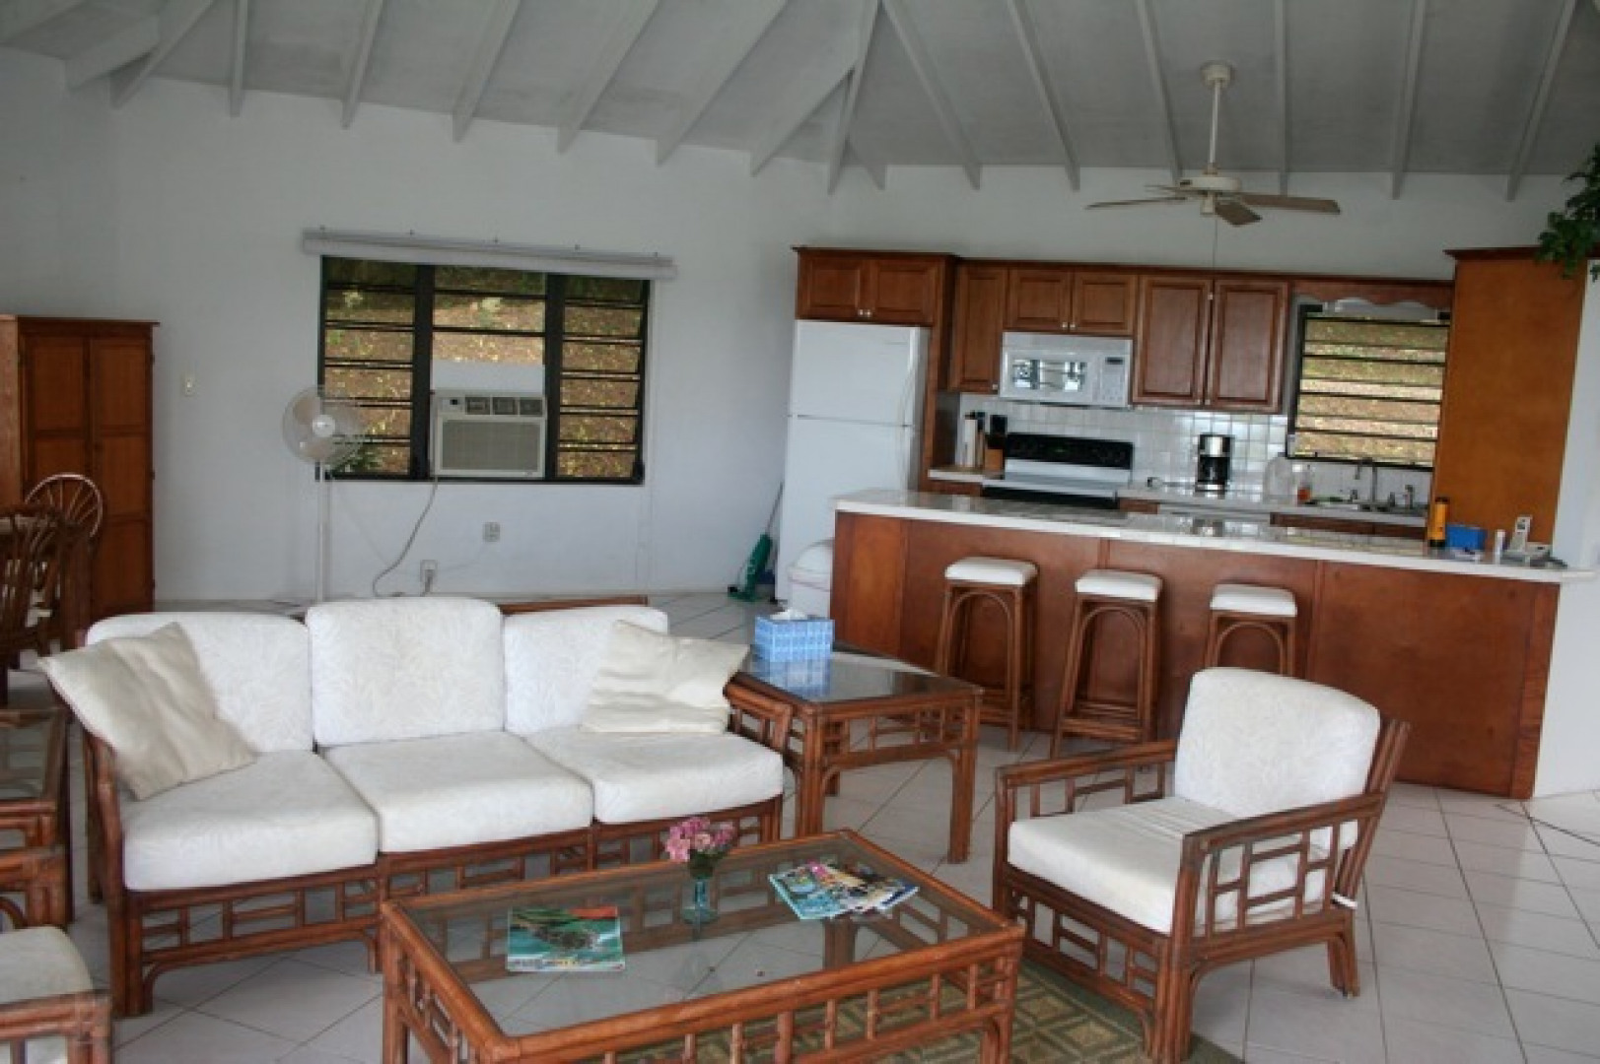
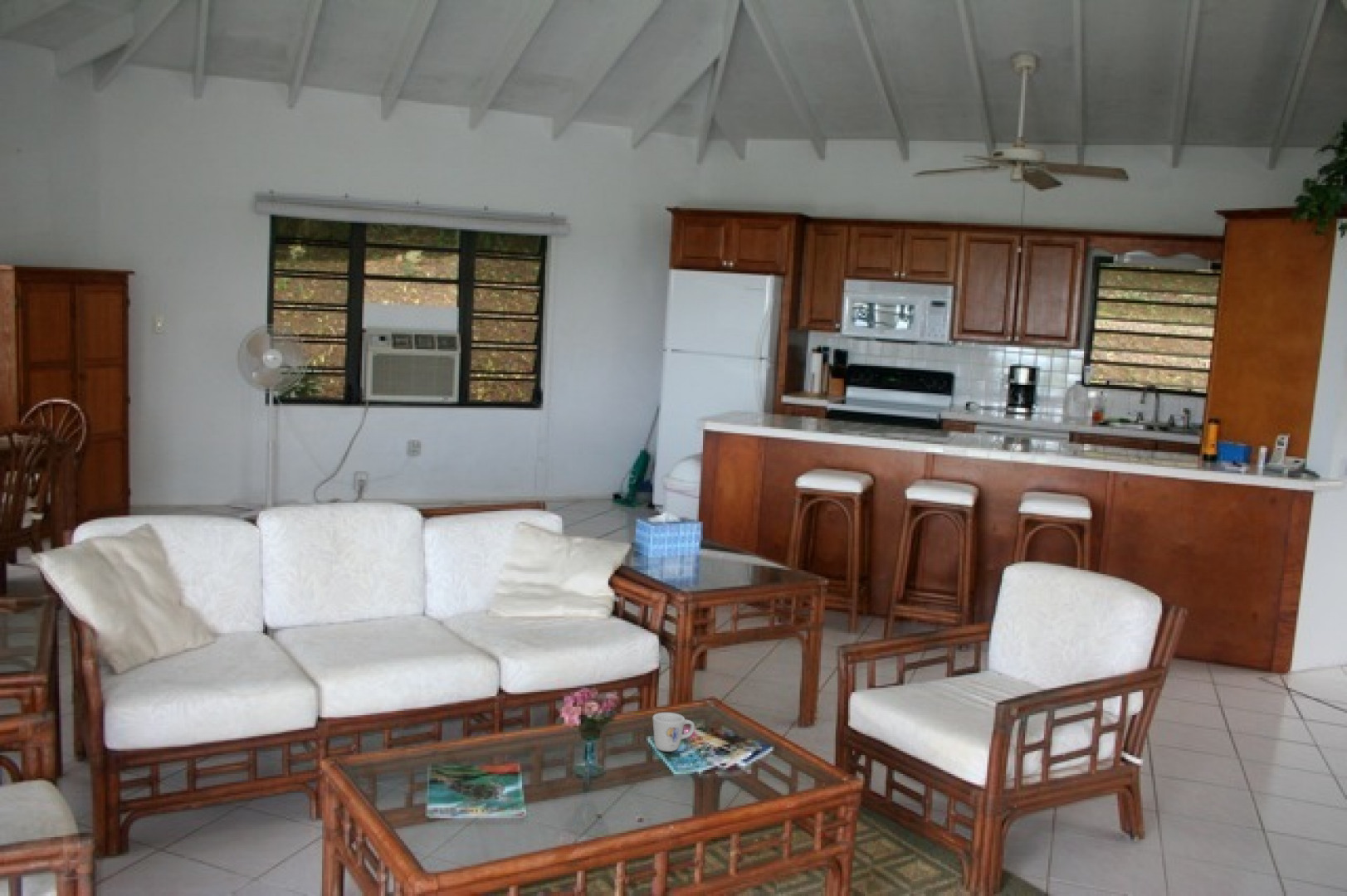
+ mug (673, 732)
